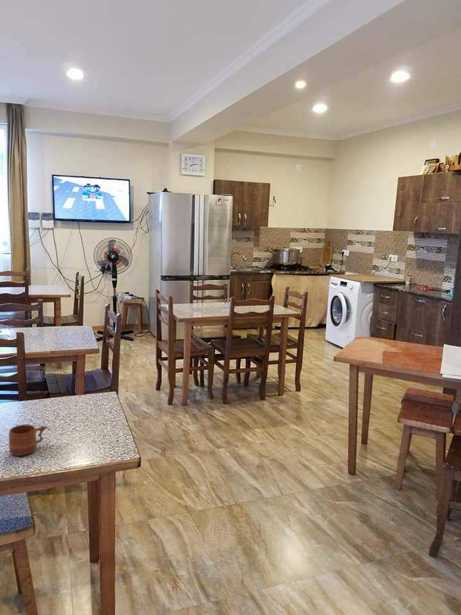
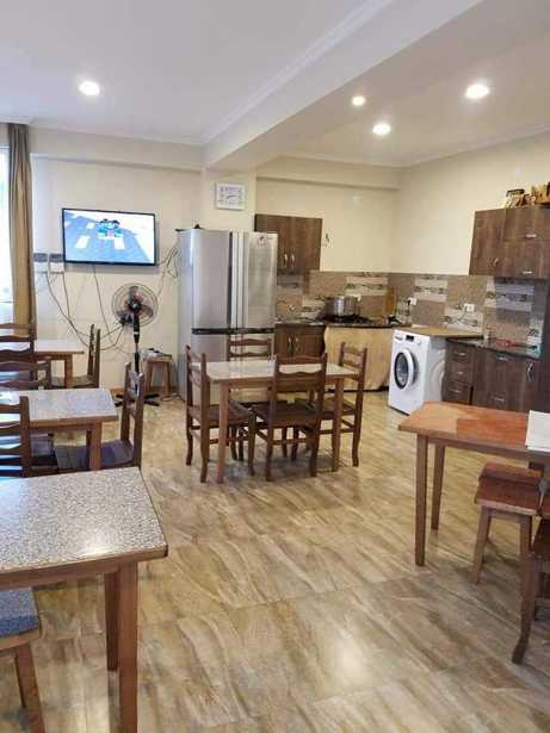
- mug (30, 438)
